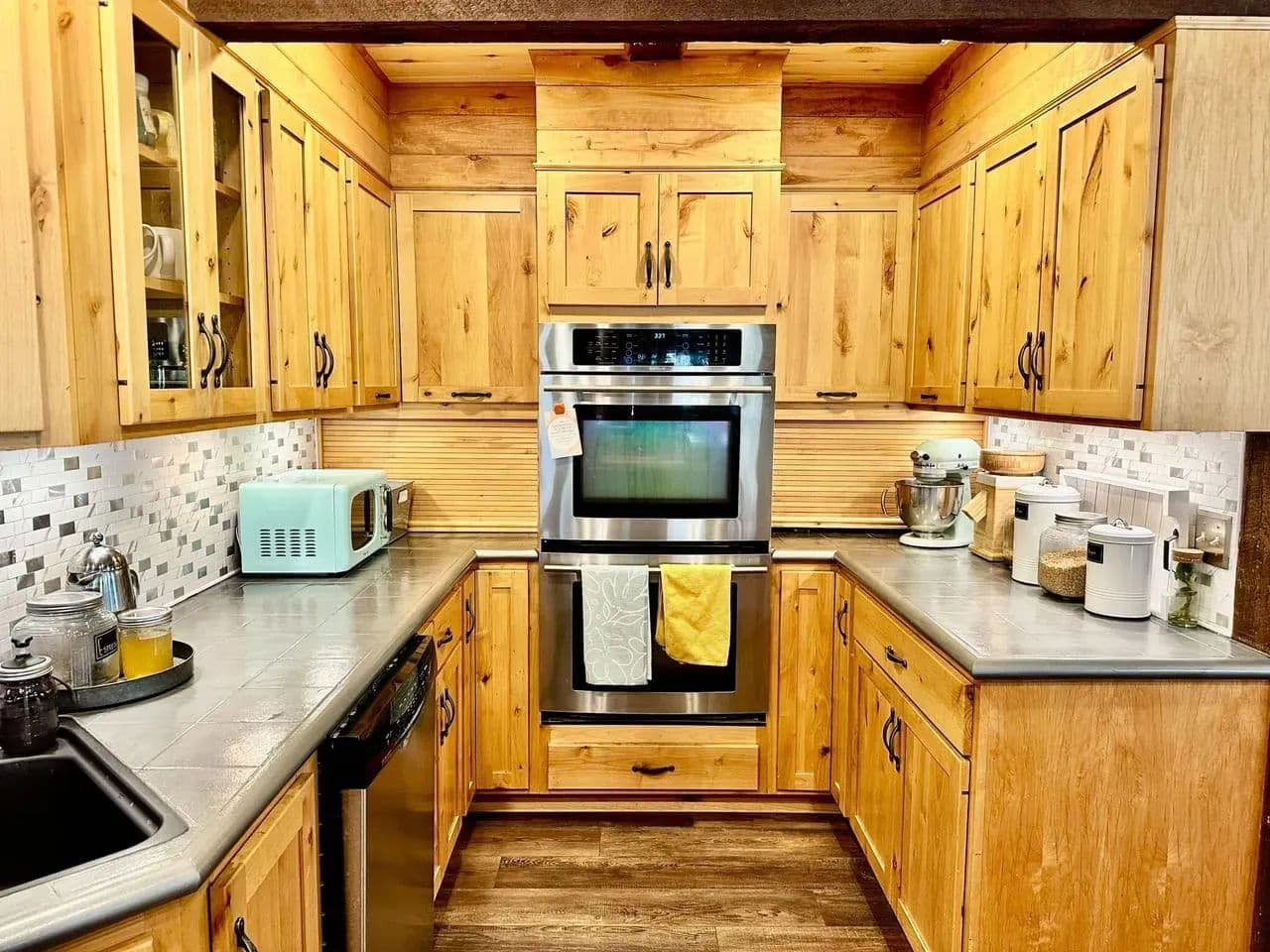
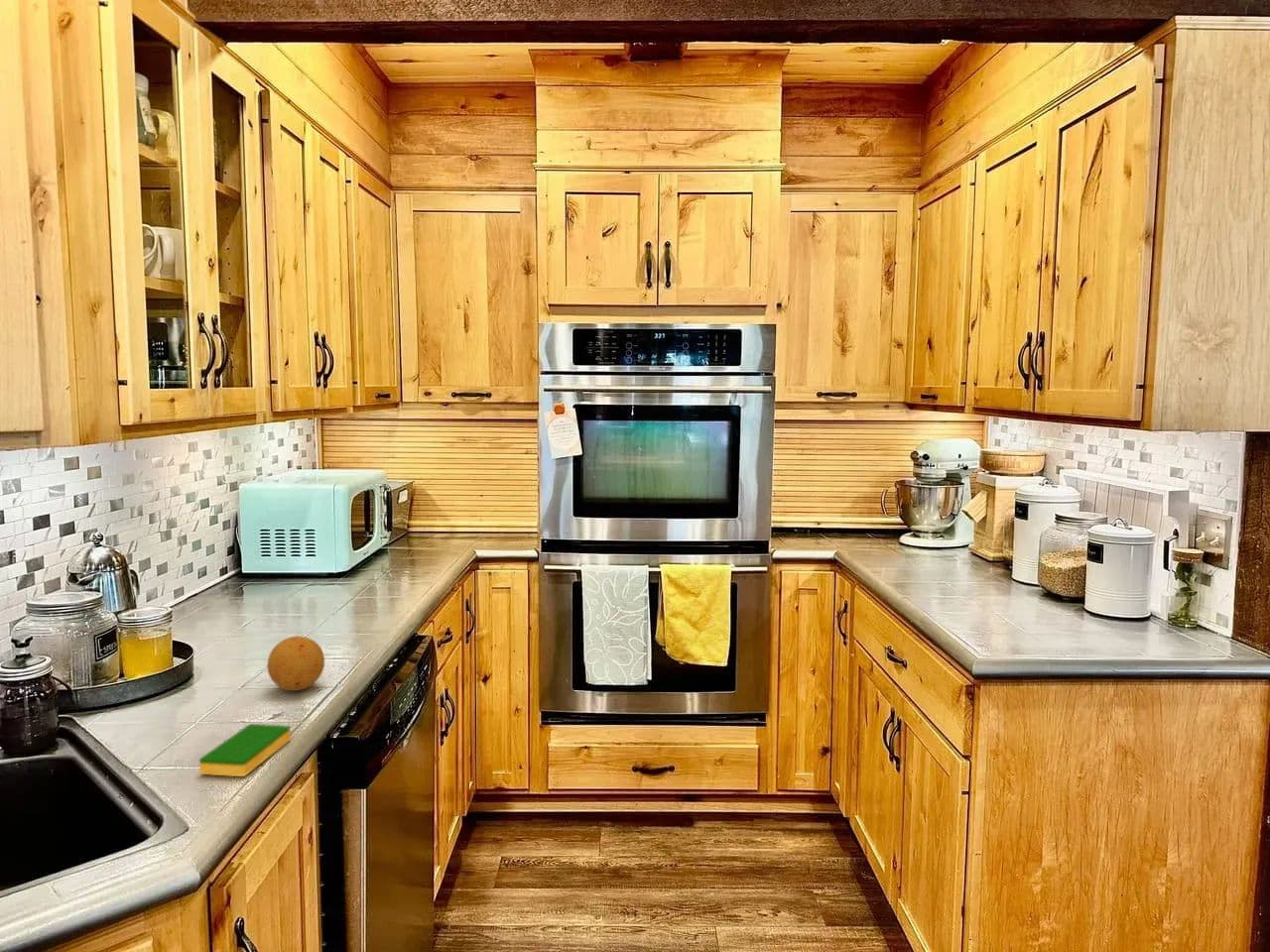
+ dish sponge (247, 749)
+ fruit (296, 662)
